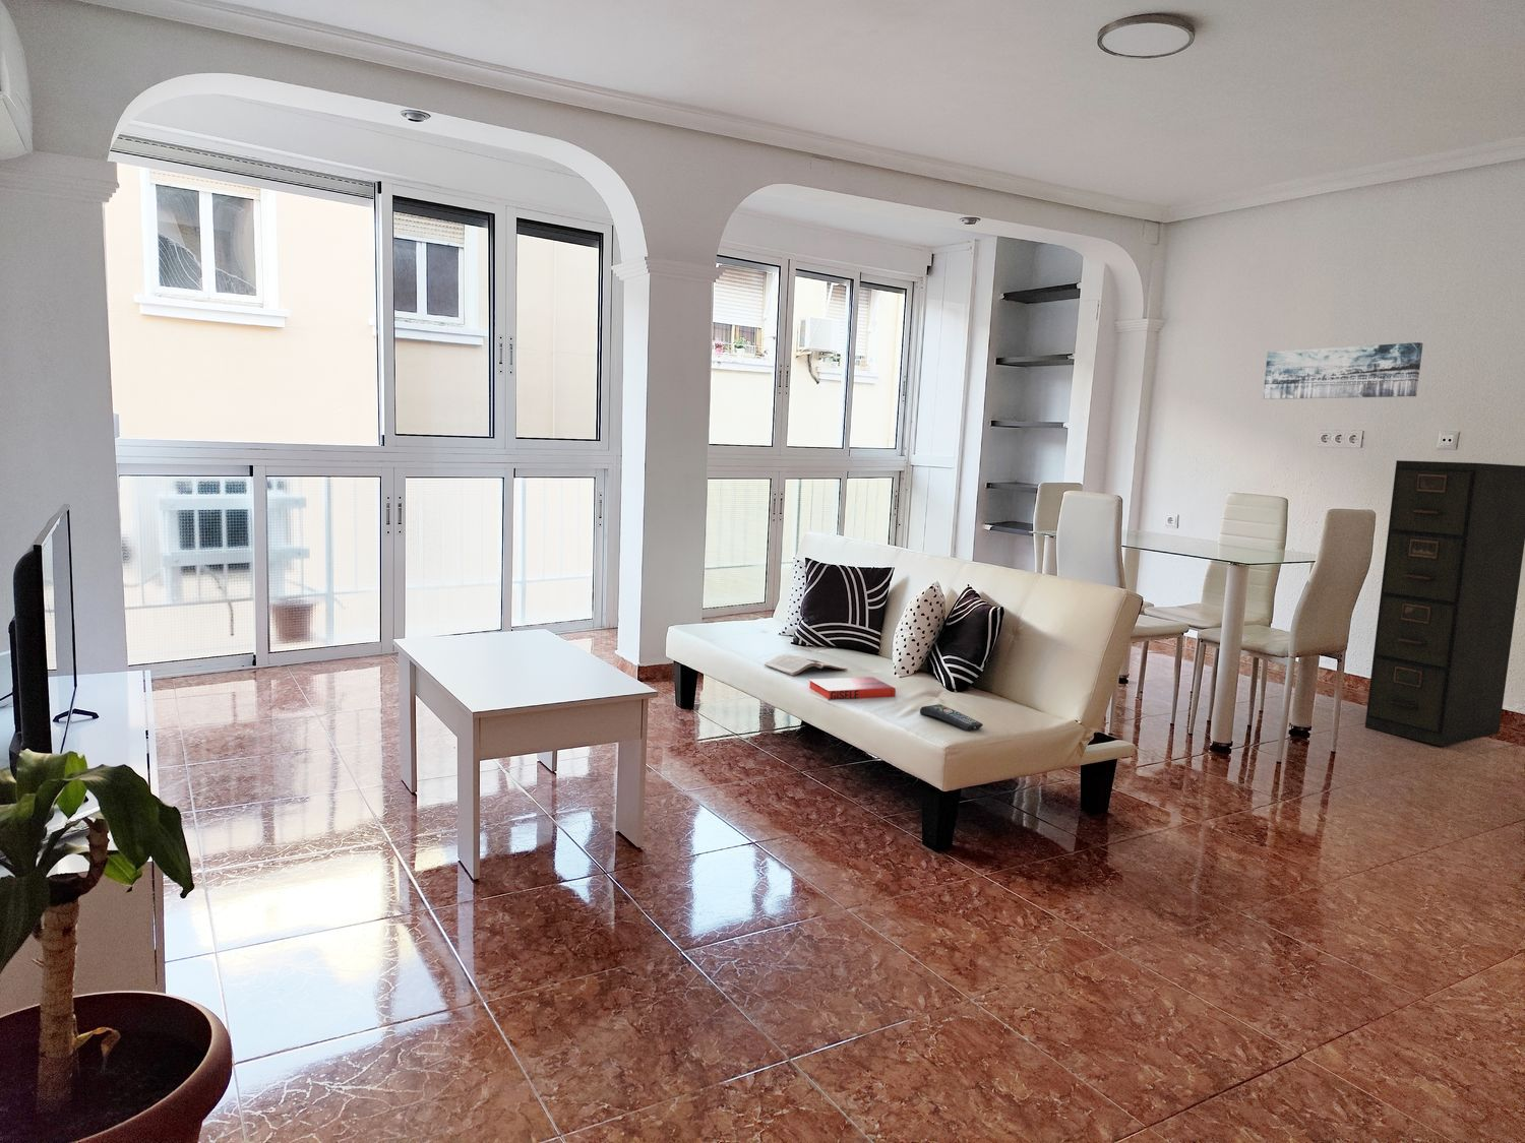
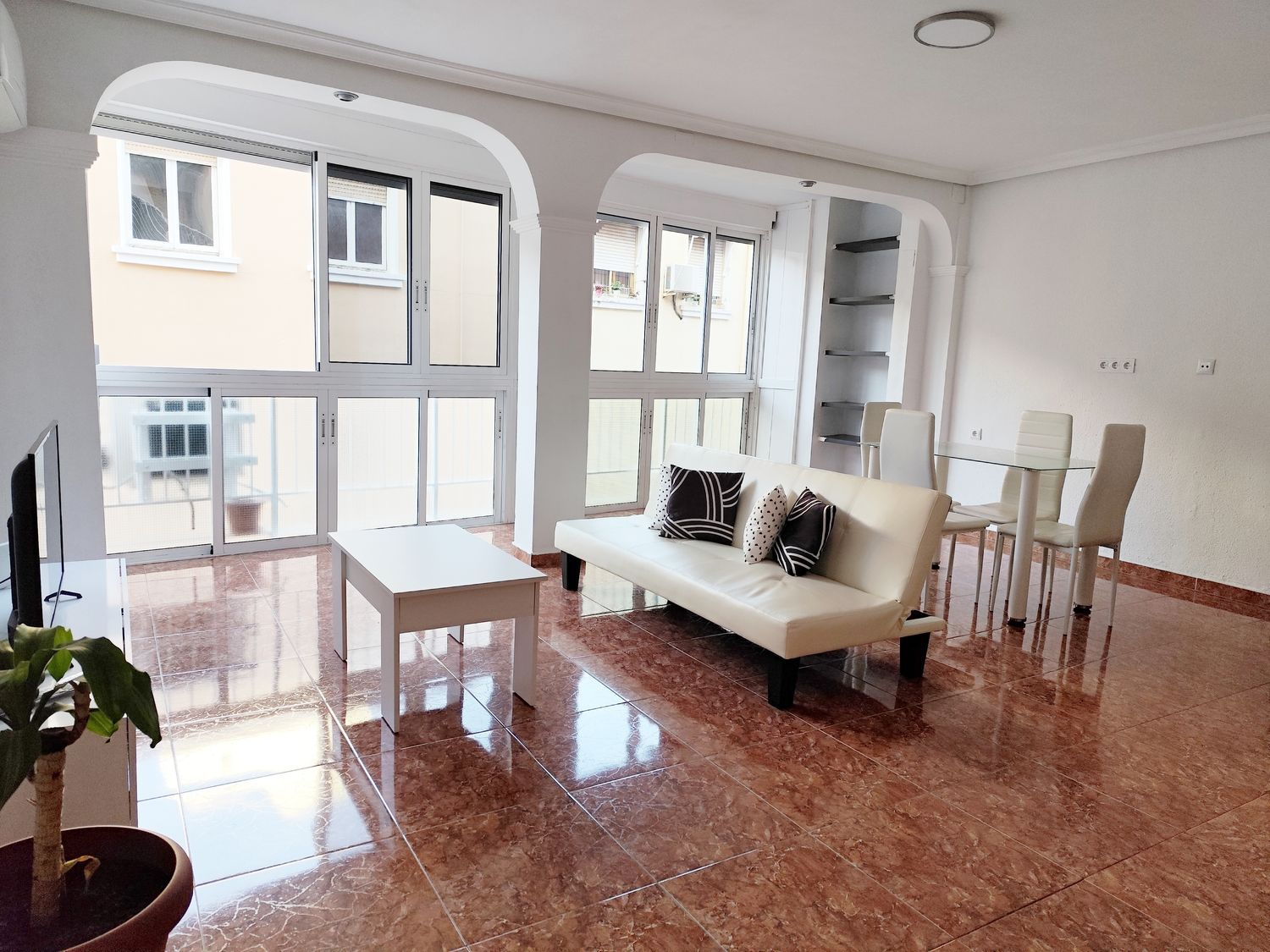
- hardback book (851, 688)
- remote control (950, 717)
- wall art (1336, 372)
- filing cabinet (1446, 598)
- magazine (806, 663)
